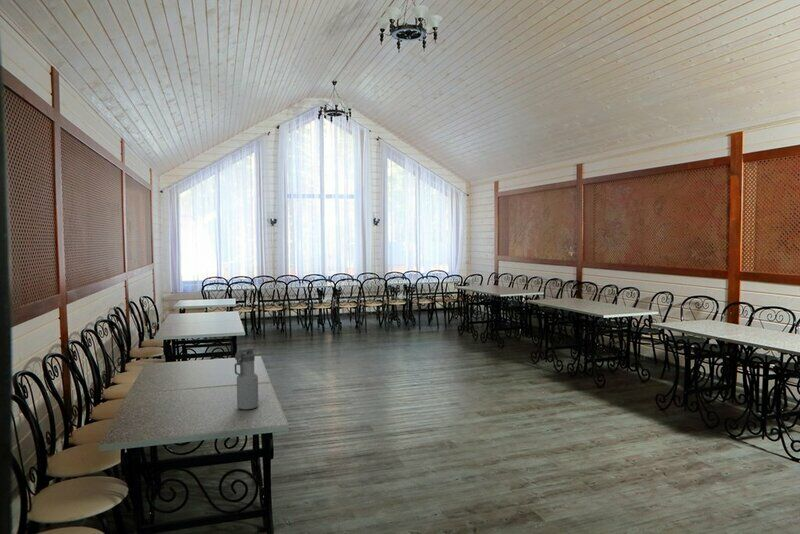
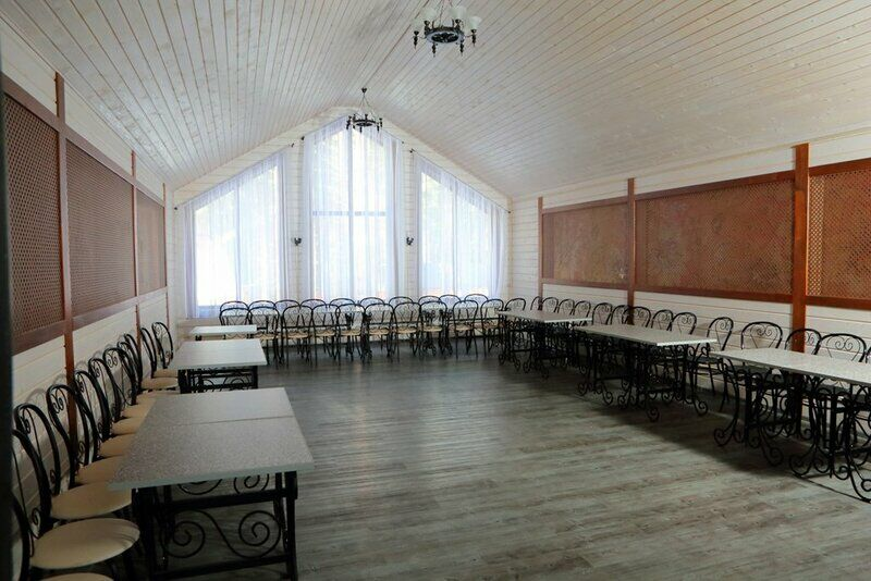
- water bottle (246, 377)
